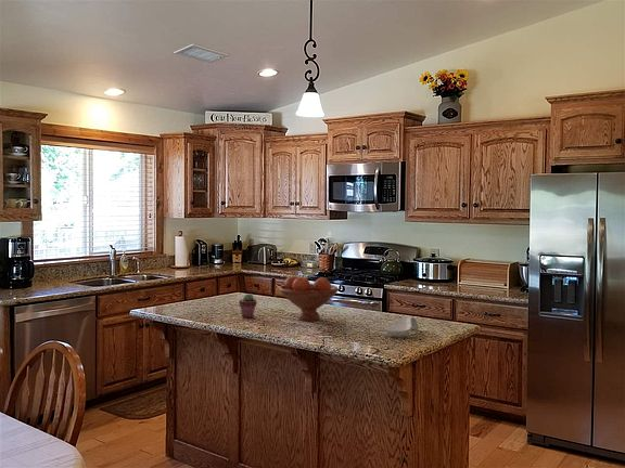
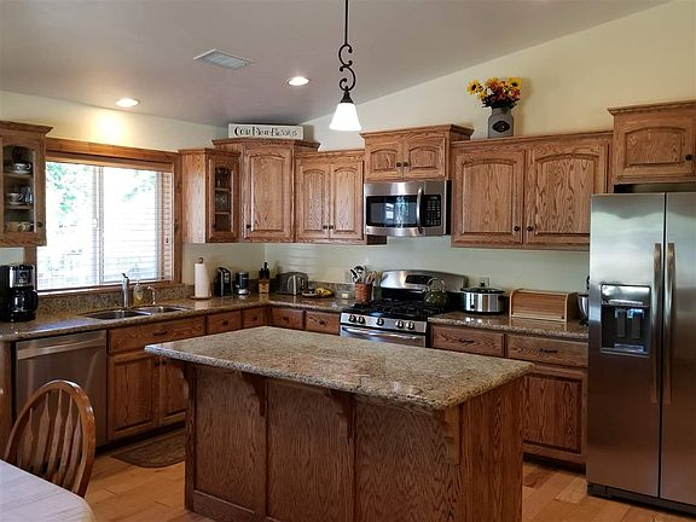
- fruit bowl (308, 297)
- spoon rest (403, 325)
- potted succulent (247, 304)
